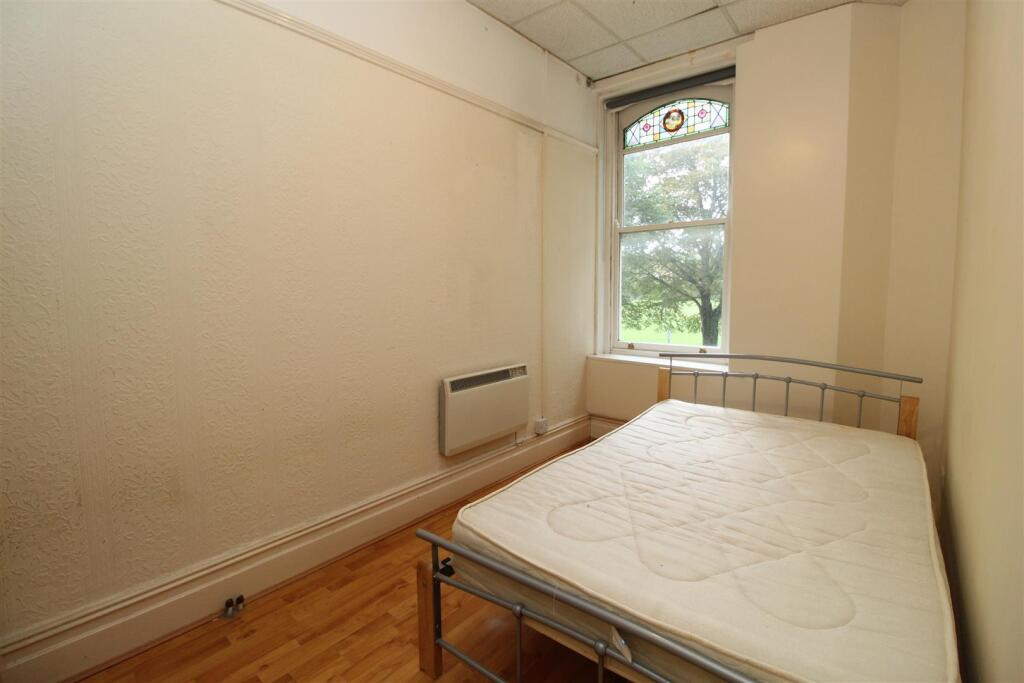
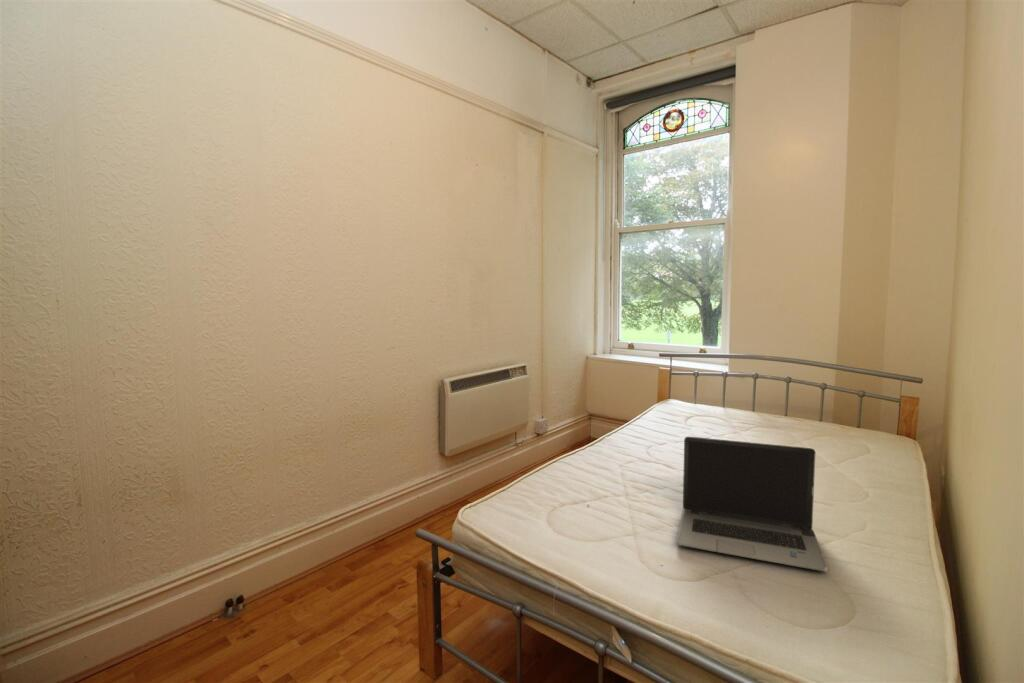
+ laptop computer (747, 497)
